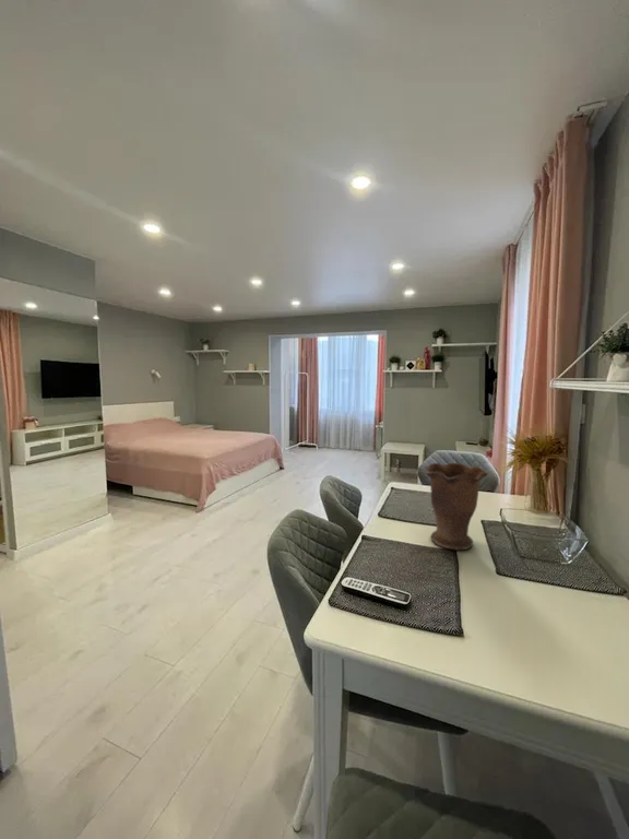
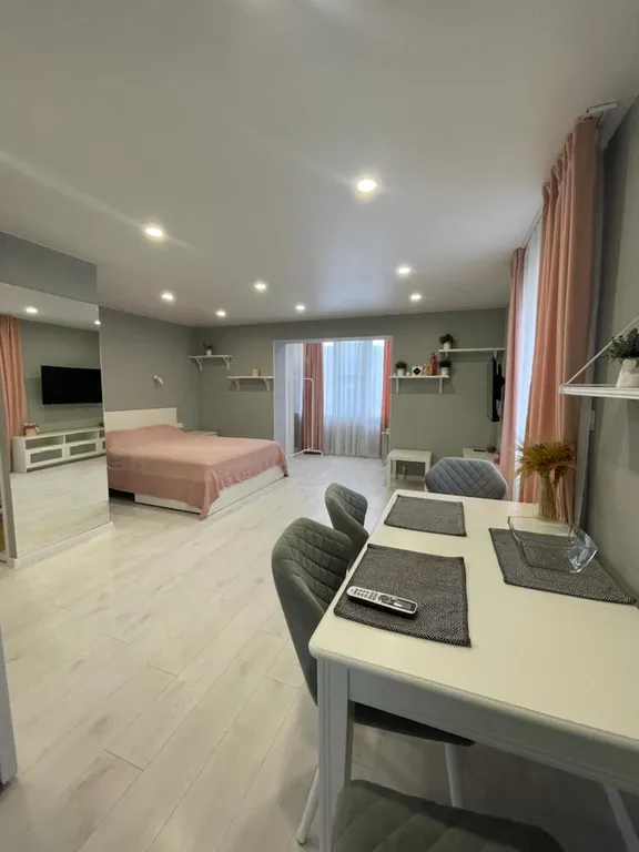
- vase (453, 505)
